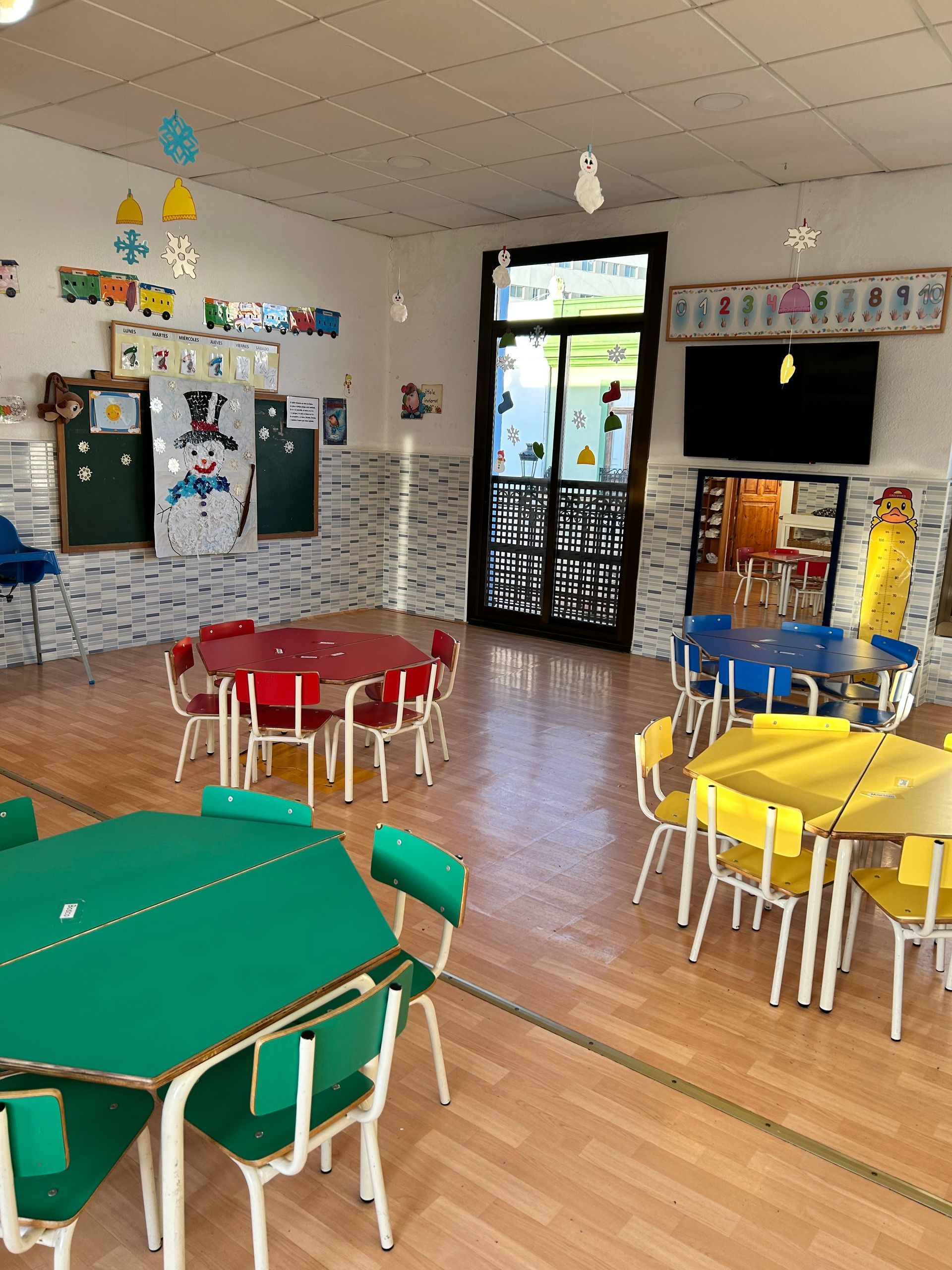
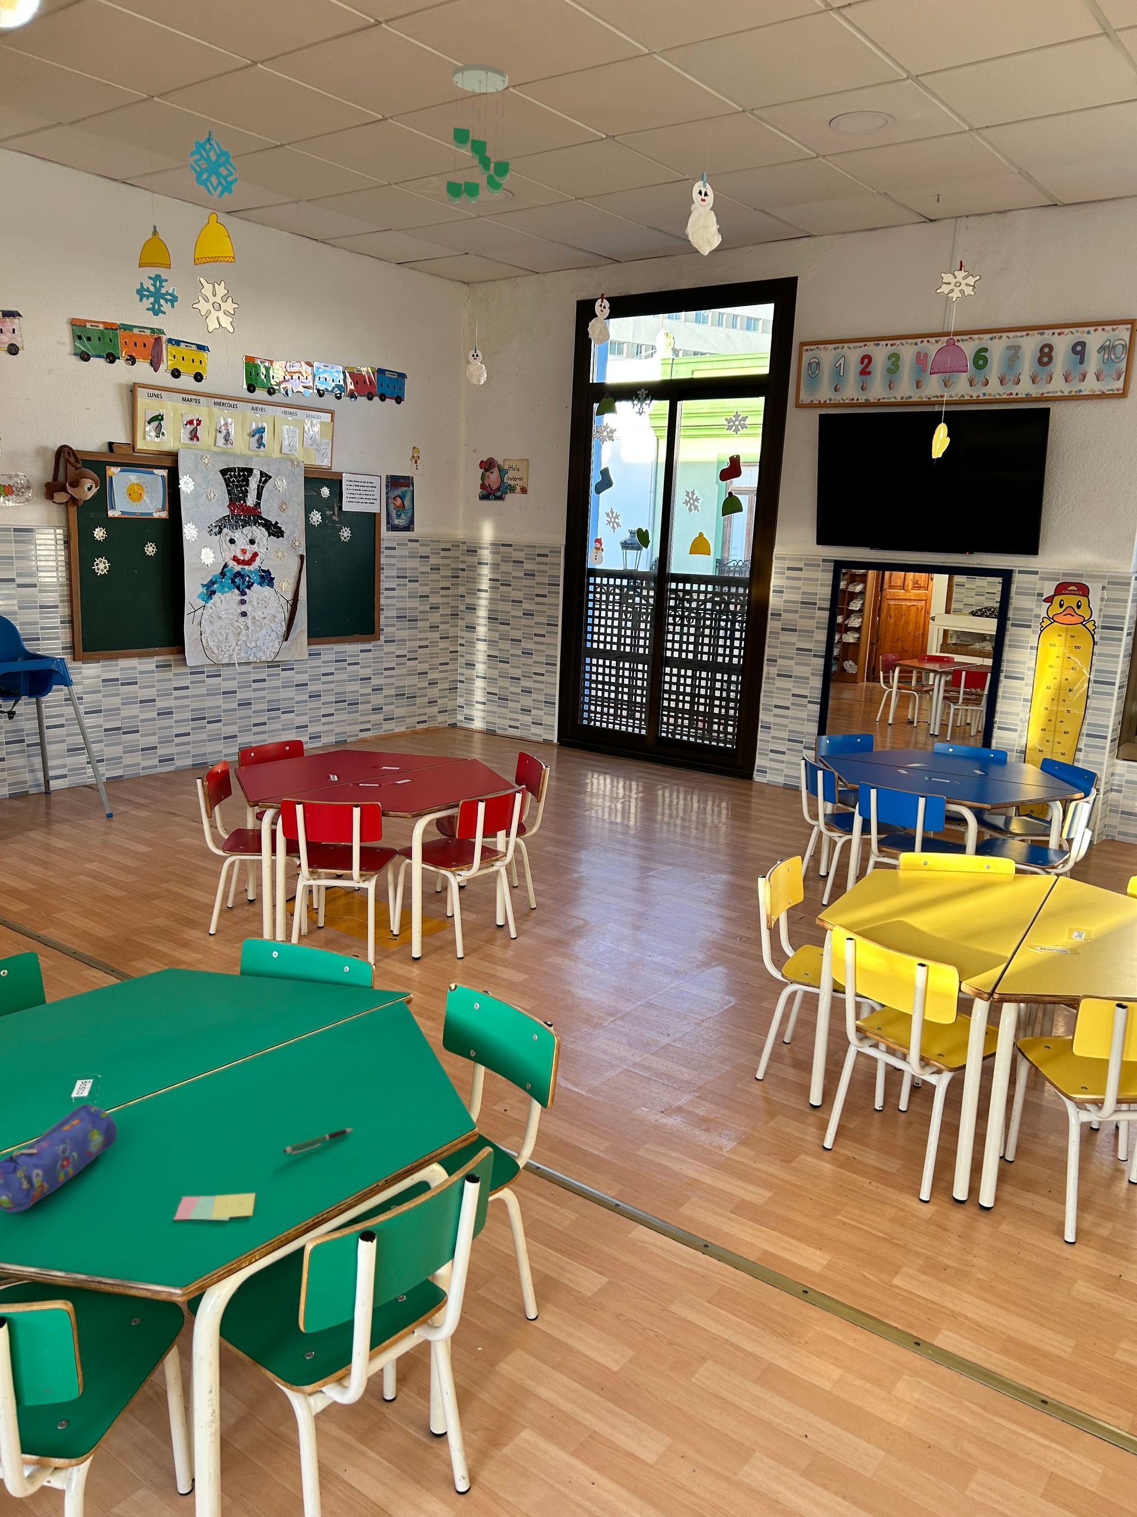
+ pen (319, 1140)
+ ceiling mobile (479, 139)
+ pencil case (54, 1154)
+ sticky notes (216, 1208)
